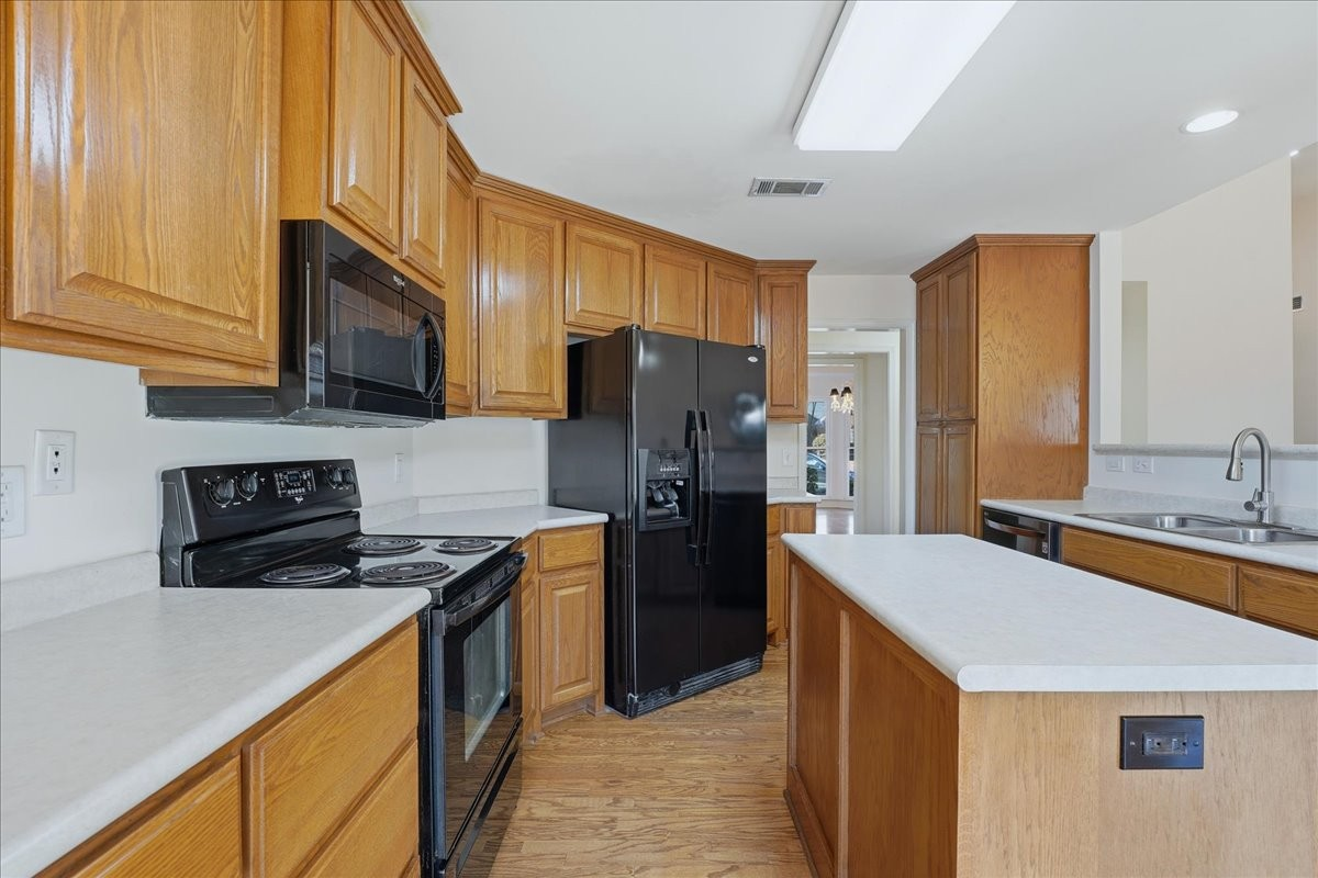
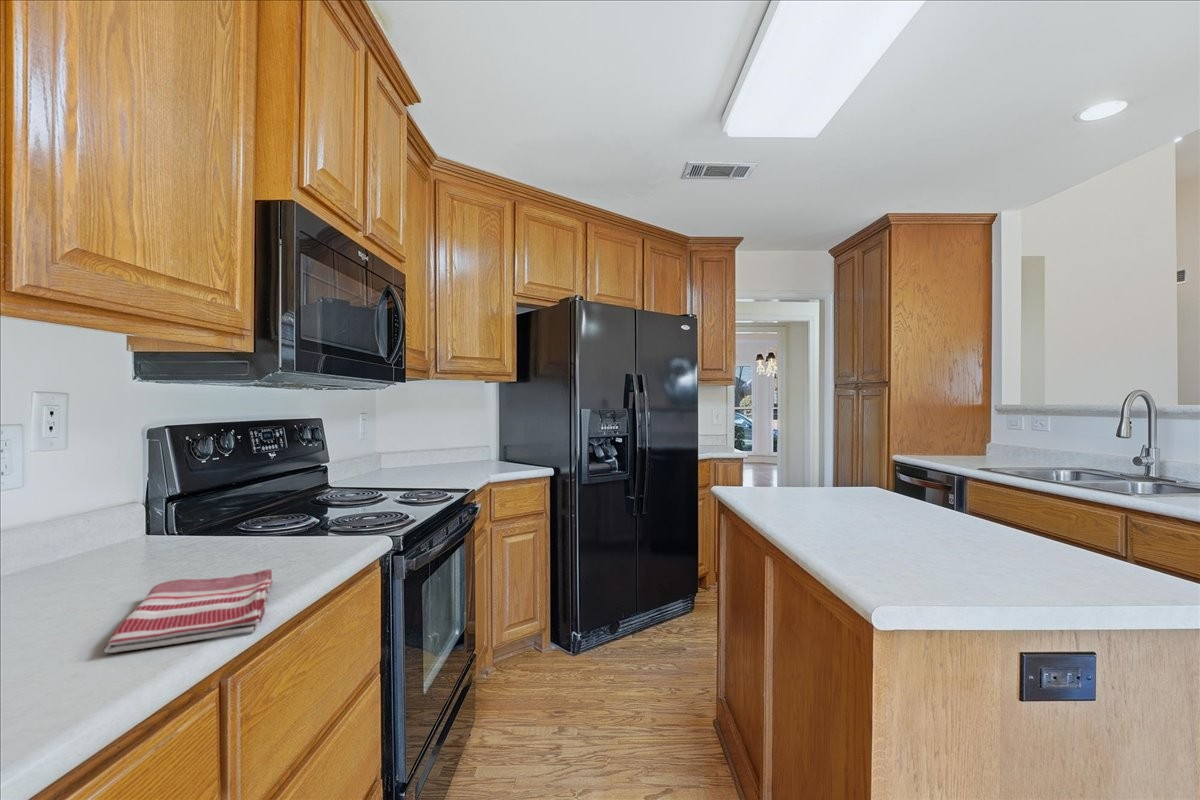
+ dish towel (201, 603)
